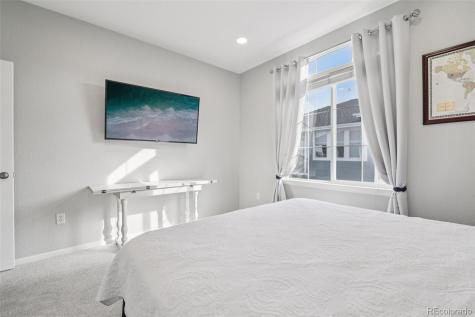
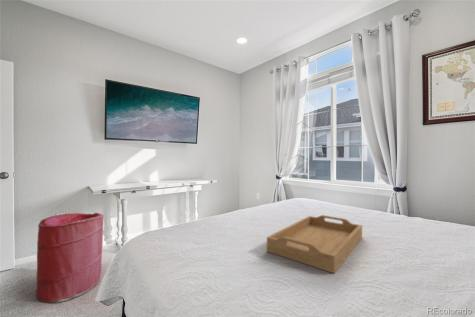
+ laundry hamper (72, 250)
+ serving tray (318, 235)
